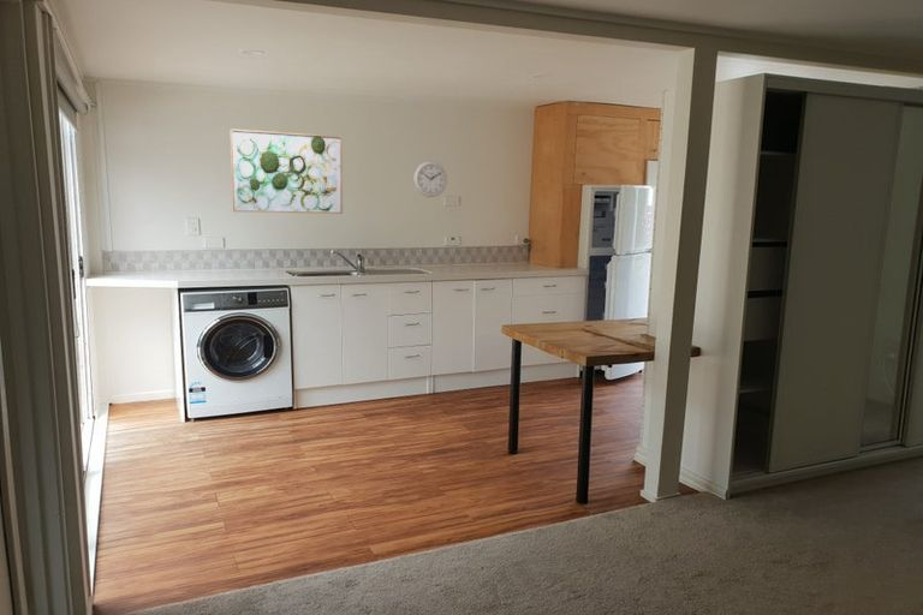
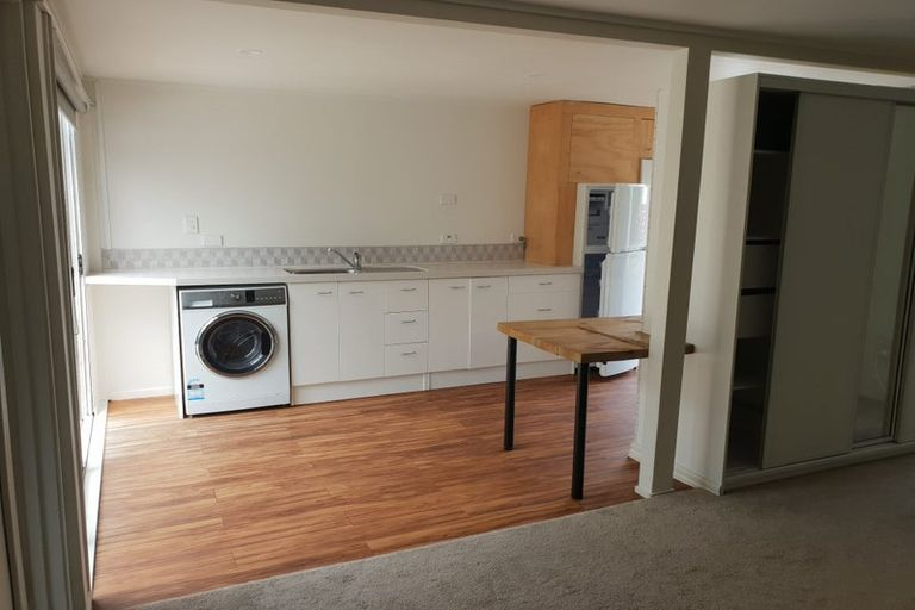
- wall clock (430, 179)
- wall art (288, 173)
